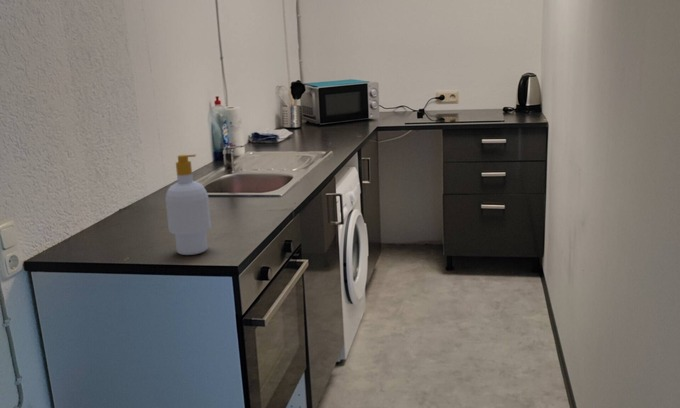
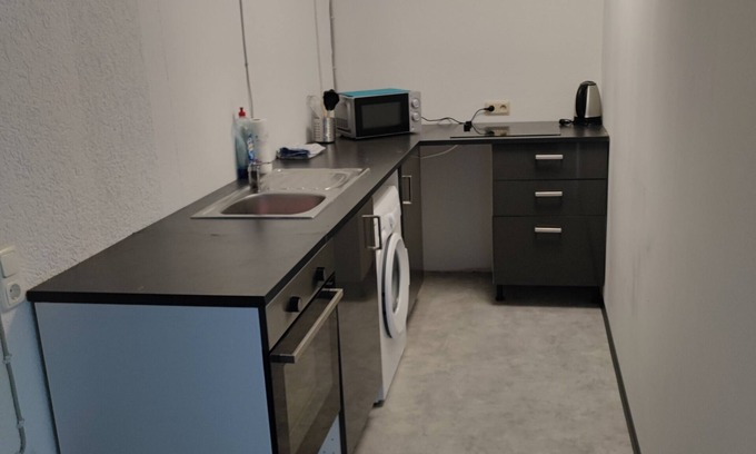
- soap bottle (187, 204)
